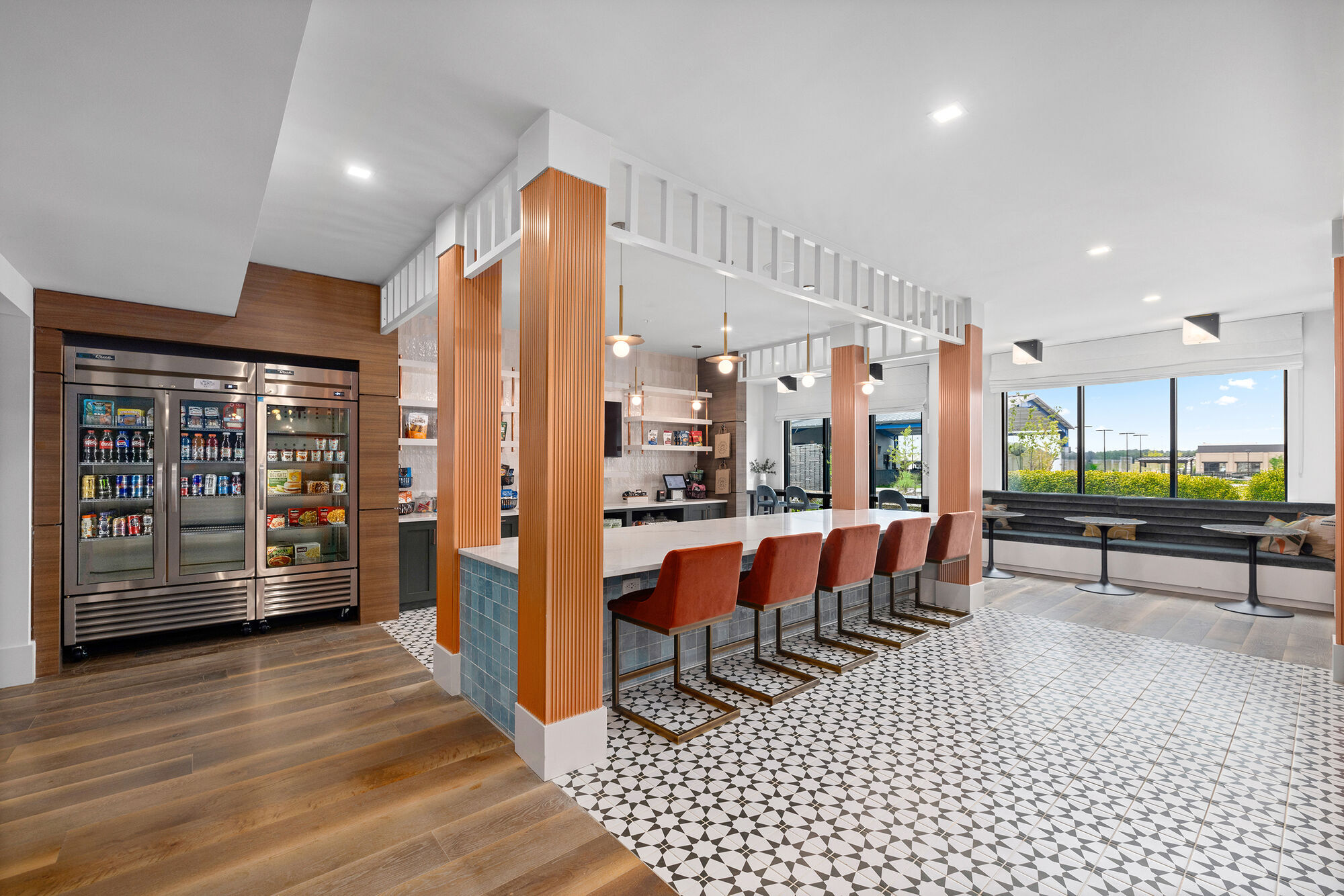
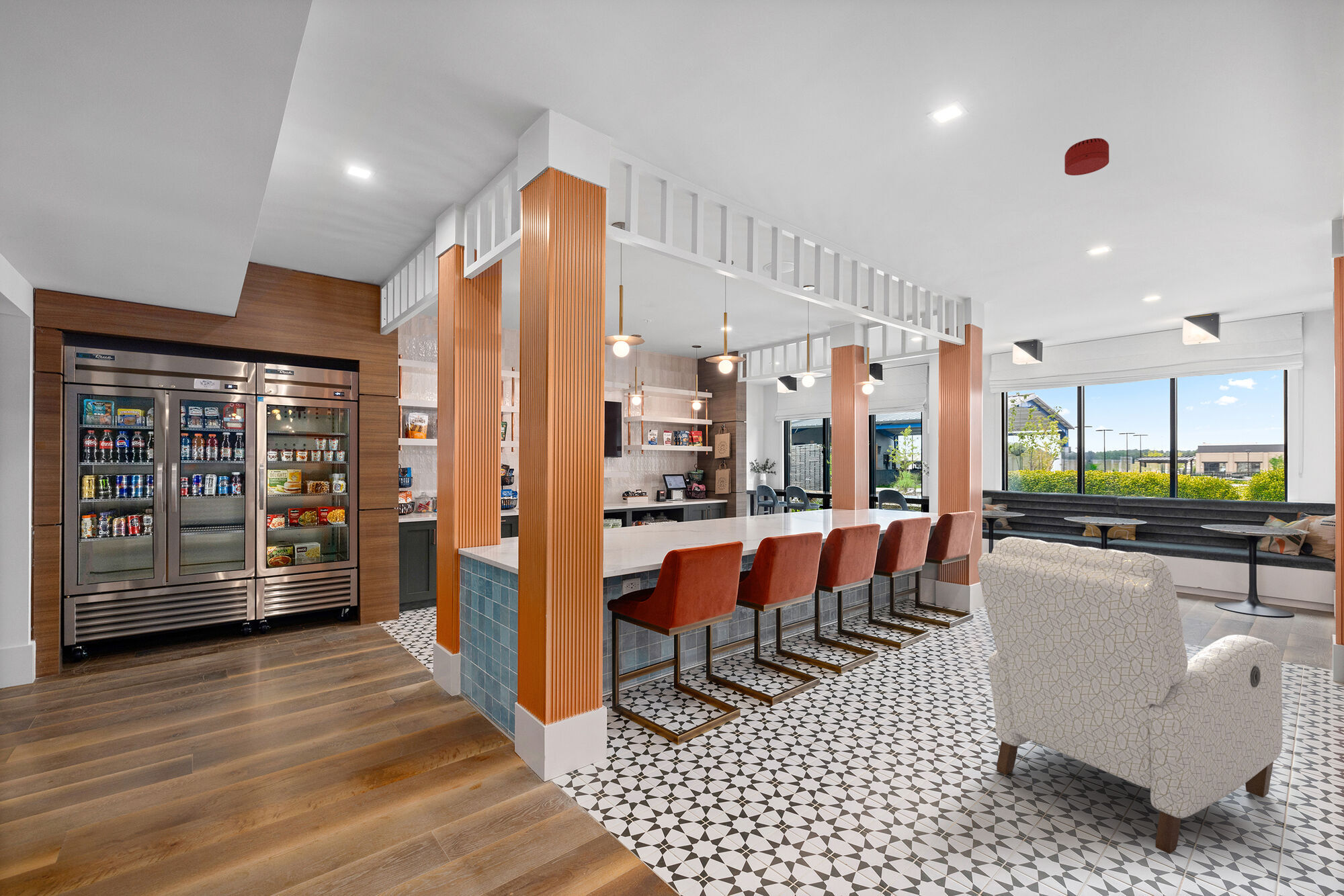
+ smoke detector (1086, 156)
+ chair (1116, 660)
